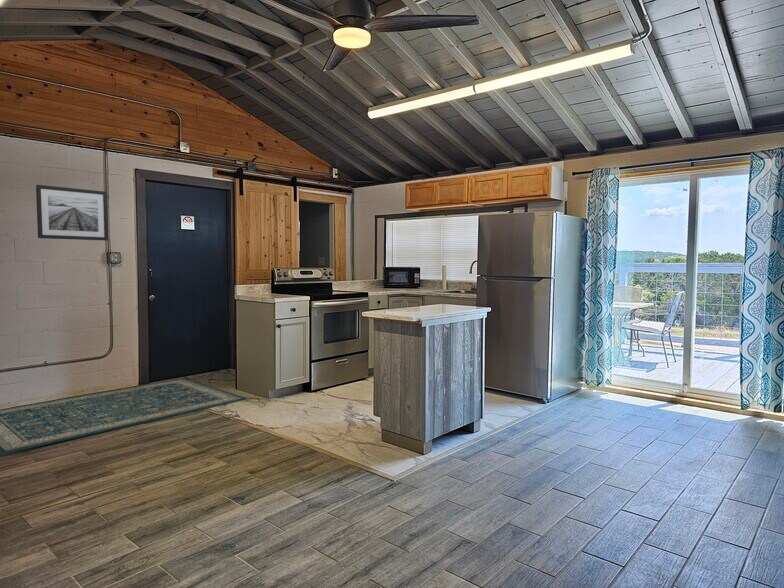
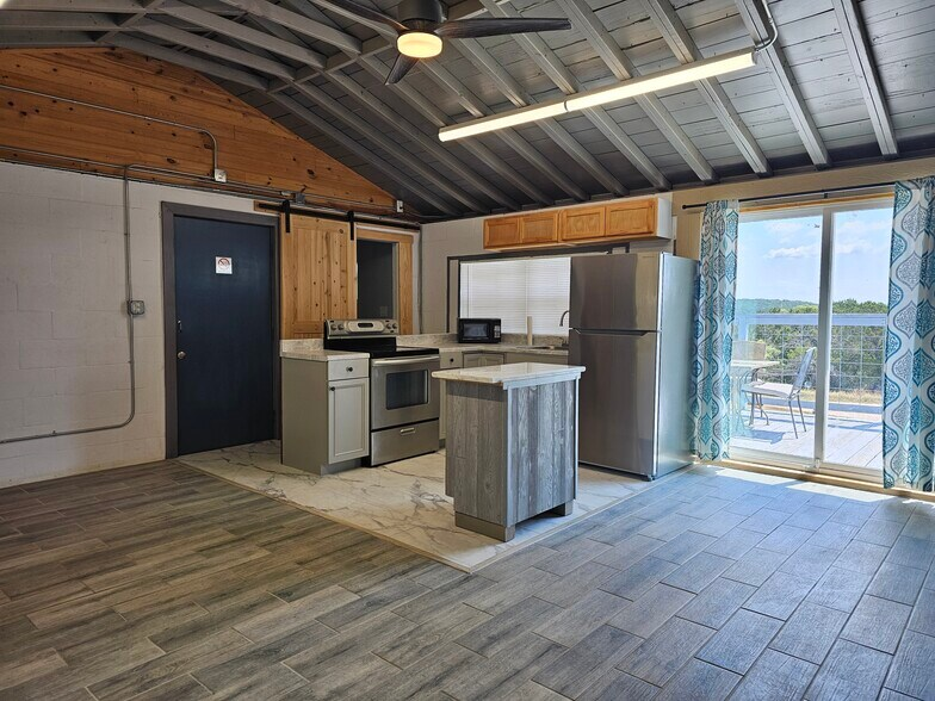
- wall art (73, 214)
- rug (115, 406)
